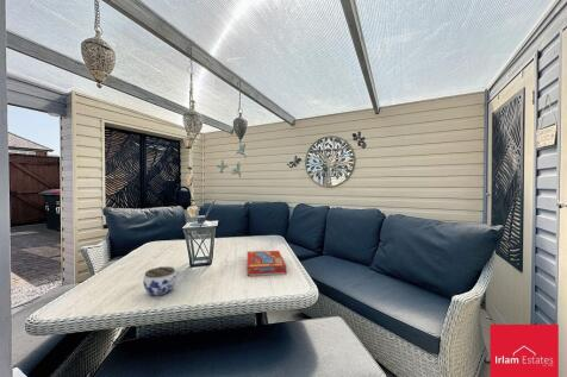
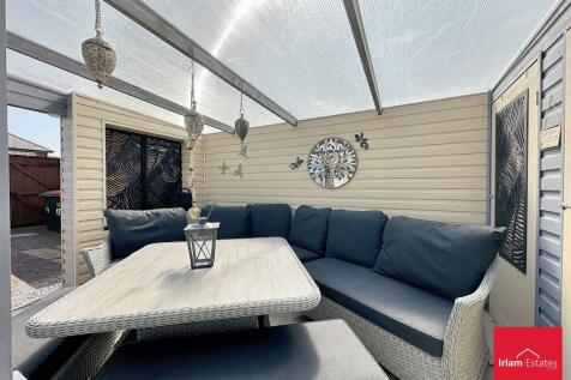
- snack box (264, 262)
- jar (160, 281)
